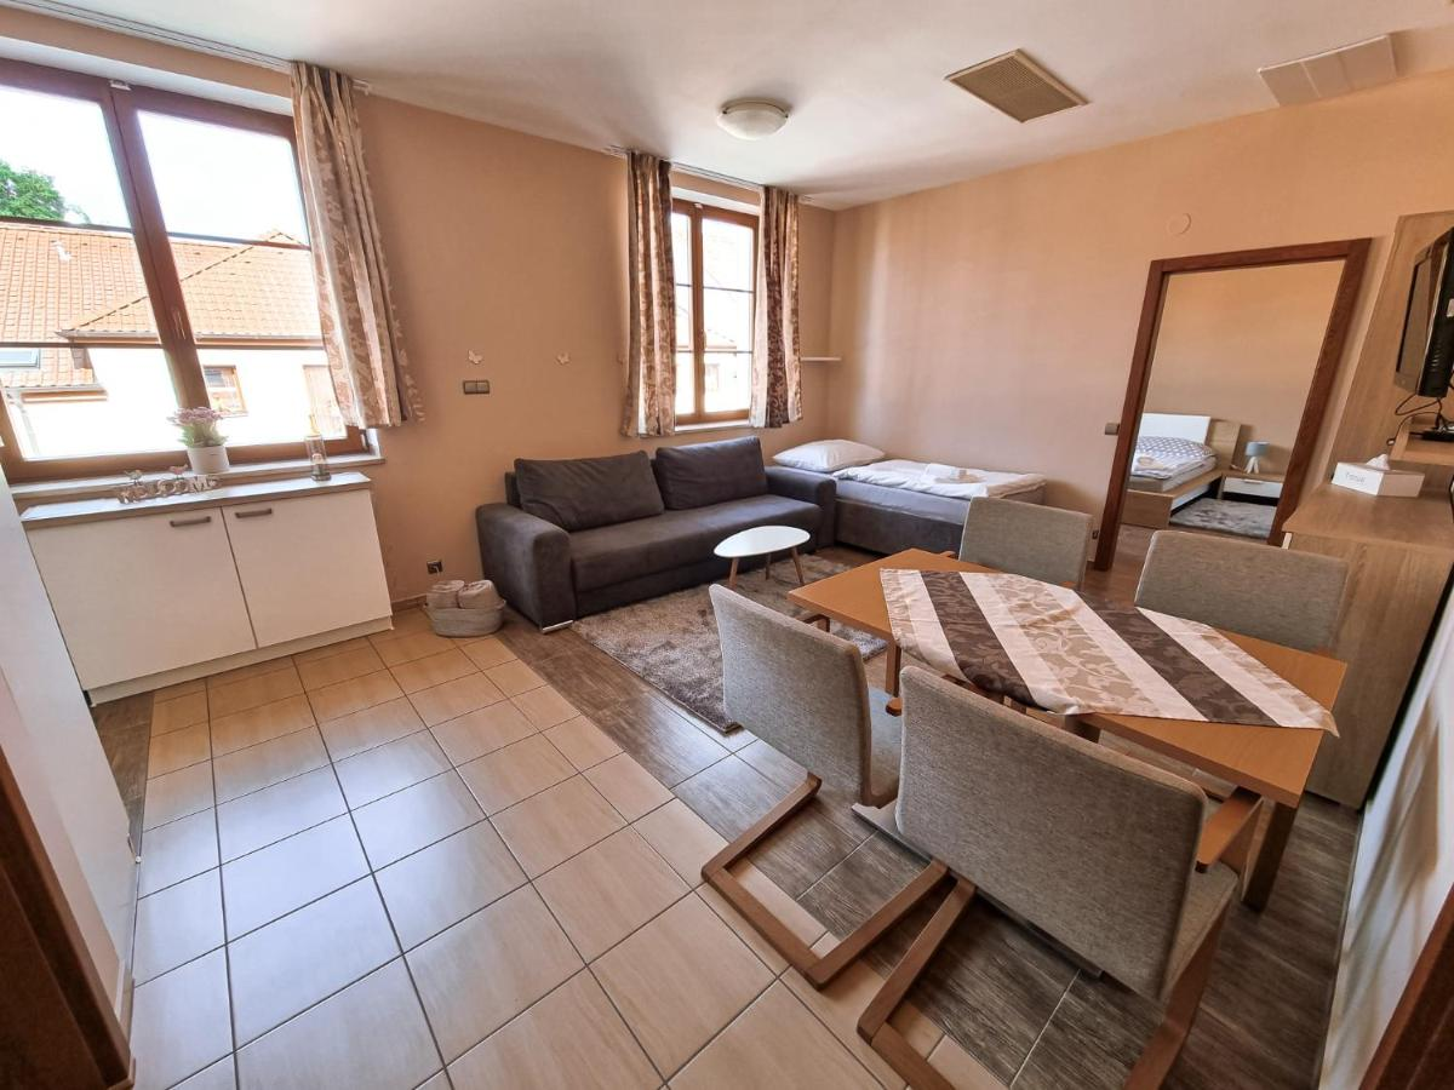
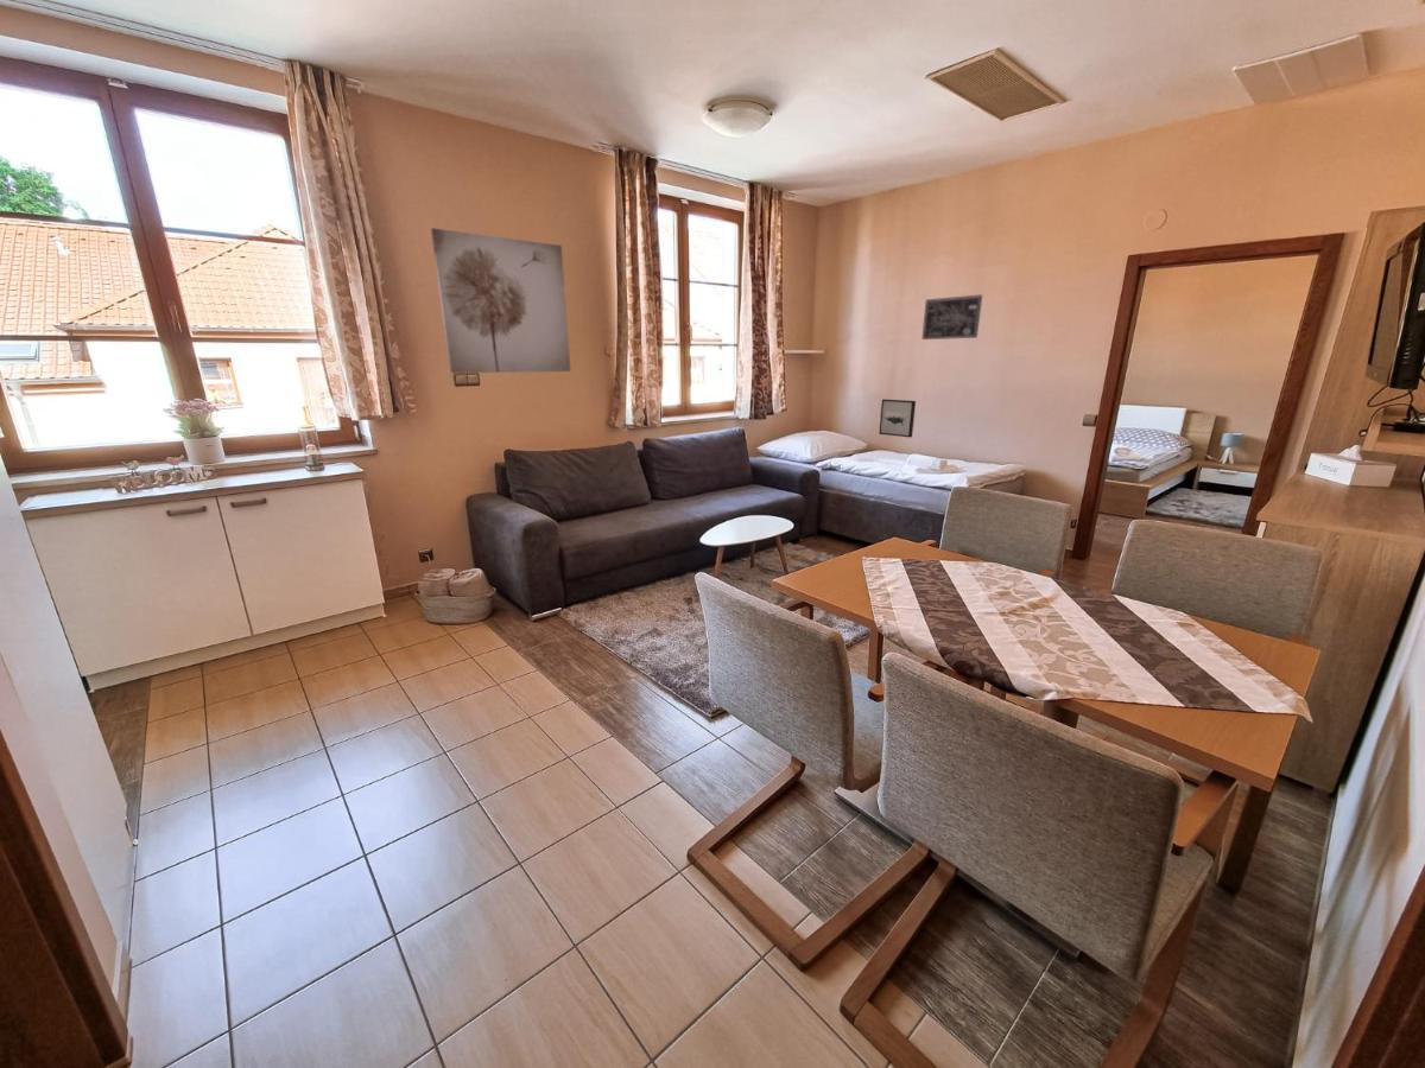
+ wall art (950, 318)
+ wall art (507, 306)
+ wall art (897, 418)
